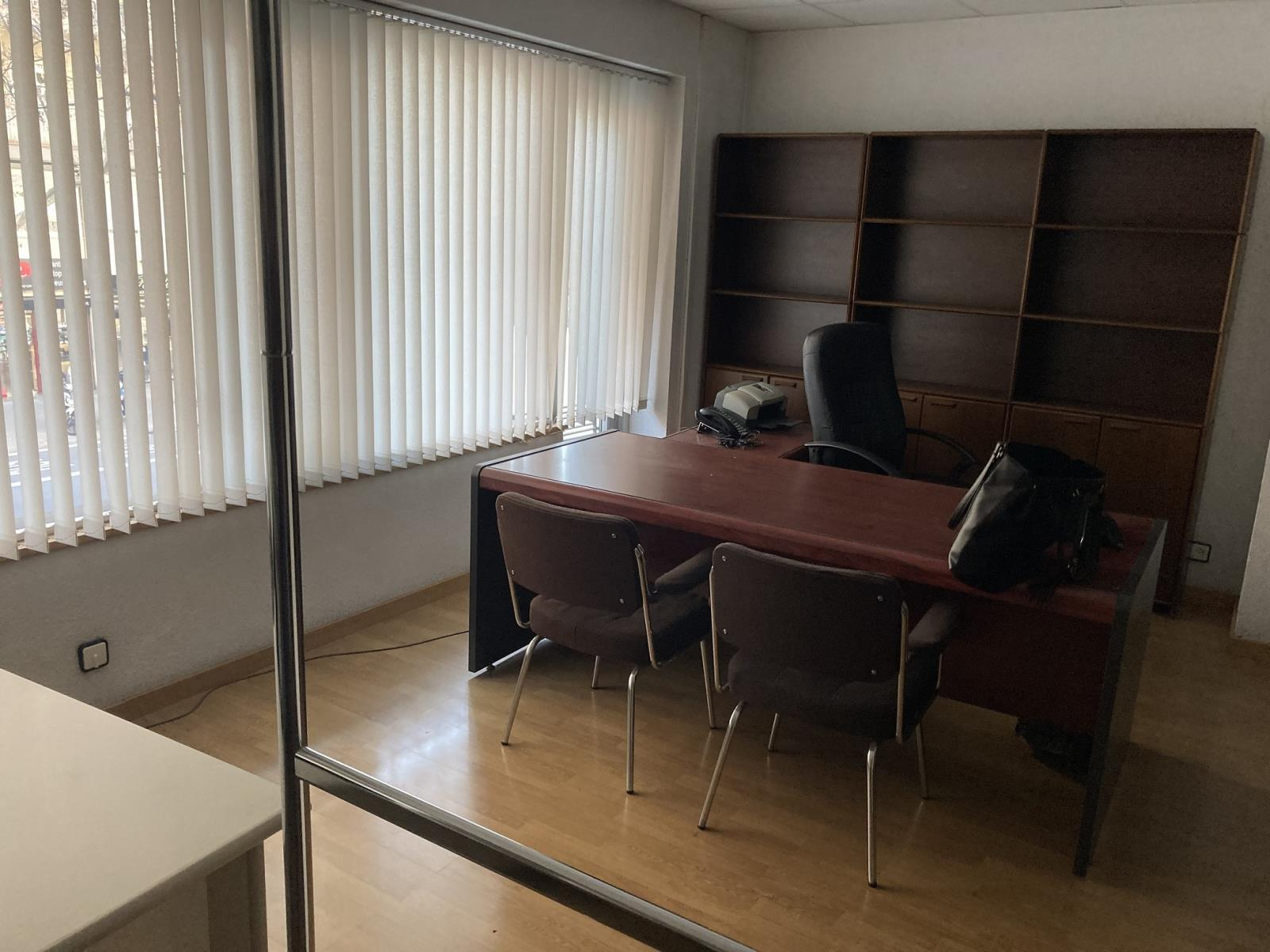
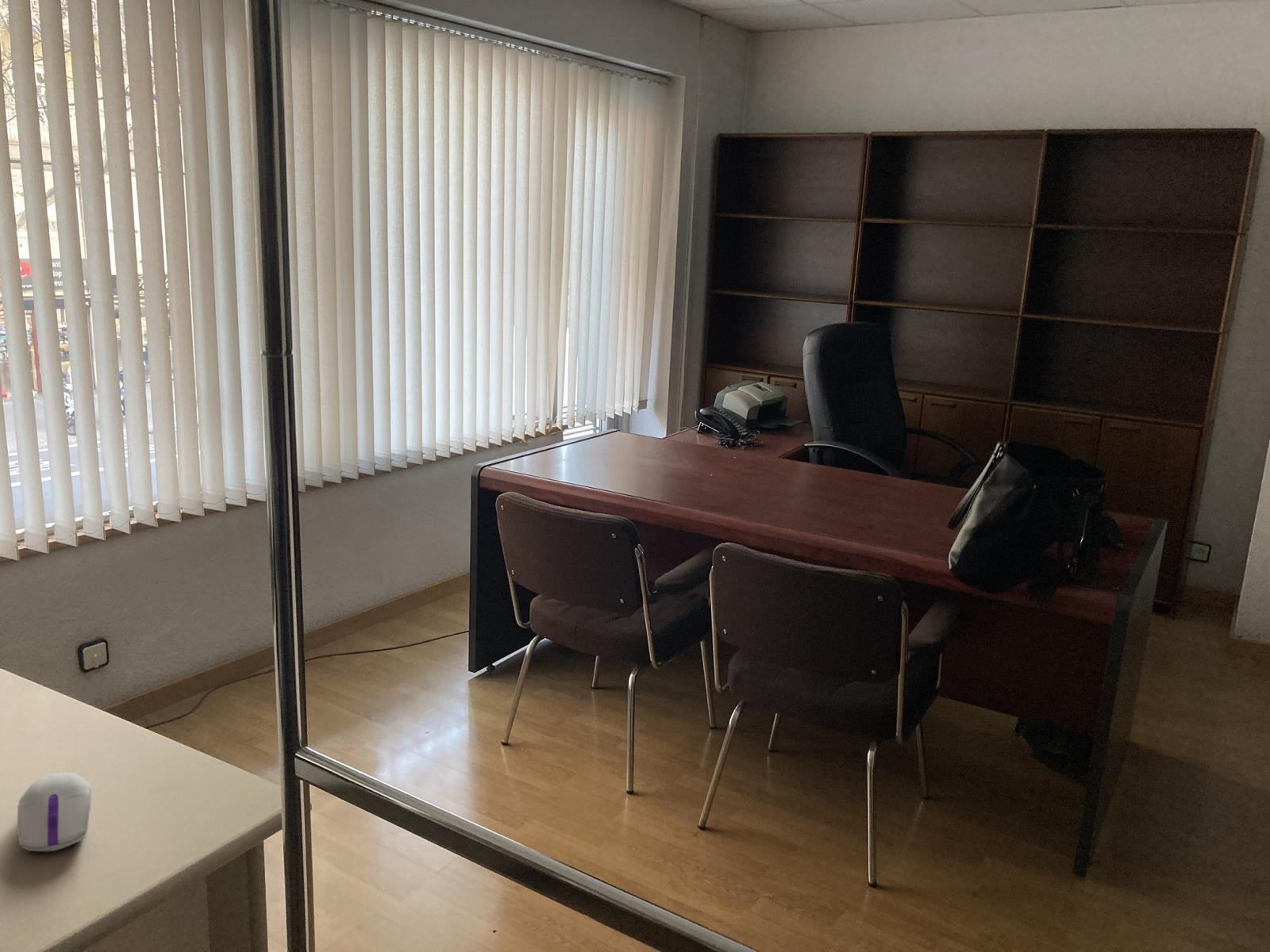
+ computer mouse (56, 805)
